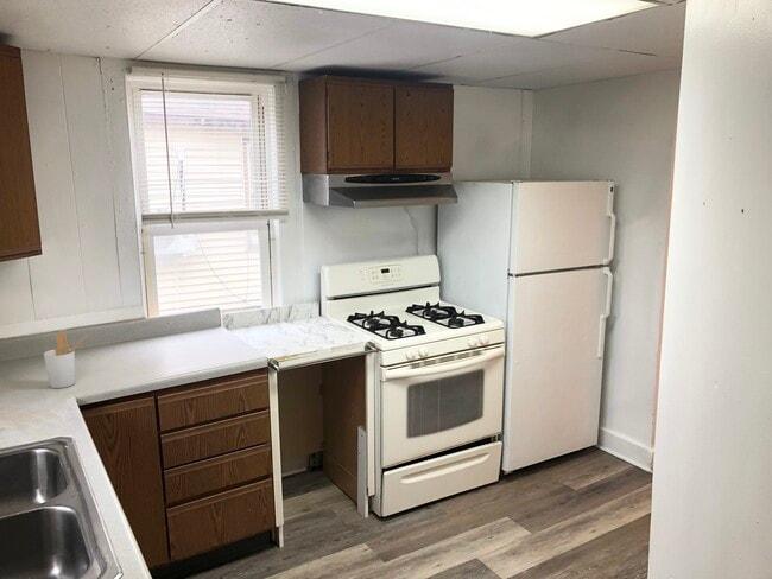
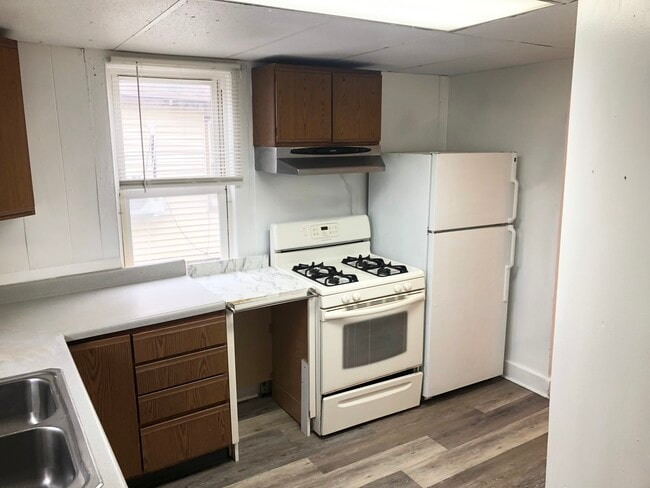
- utensil holder (68, 360)
